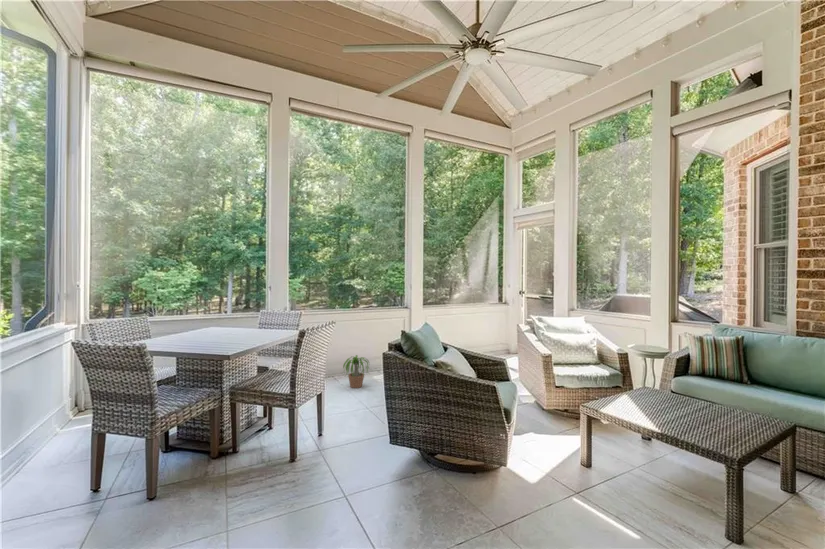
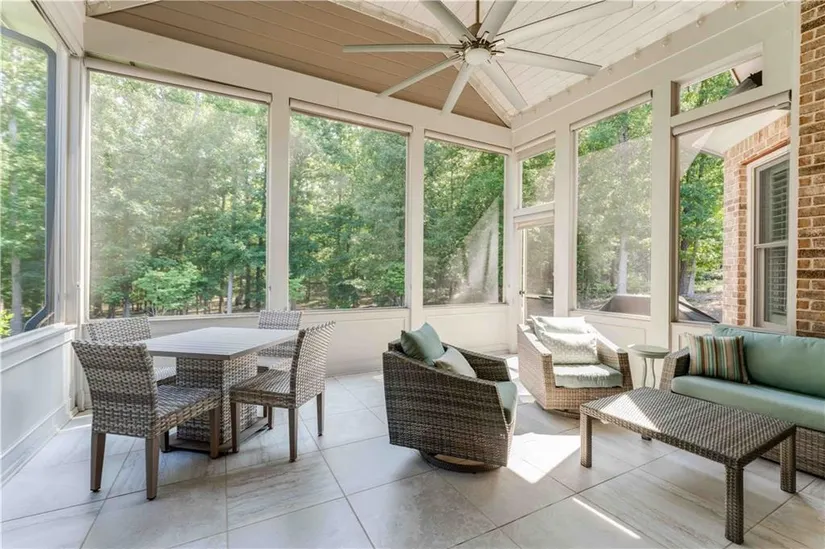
- potted plant (357, 372)
